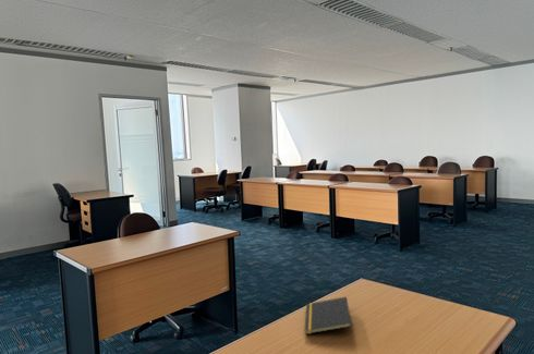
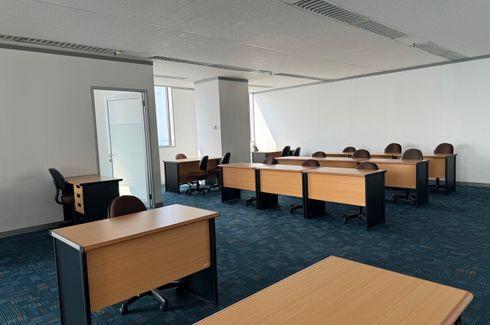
- notepad (327, 314)
